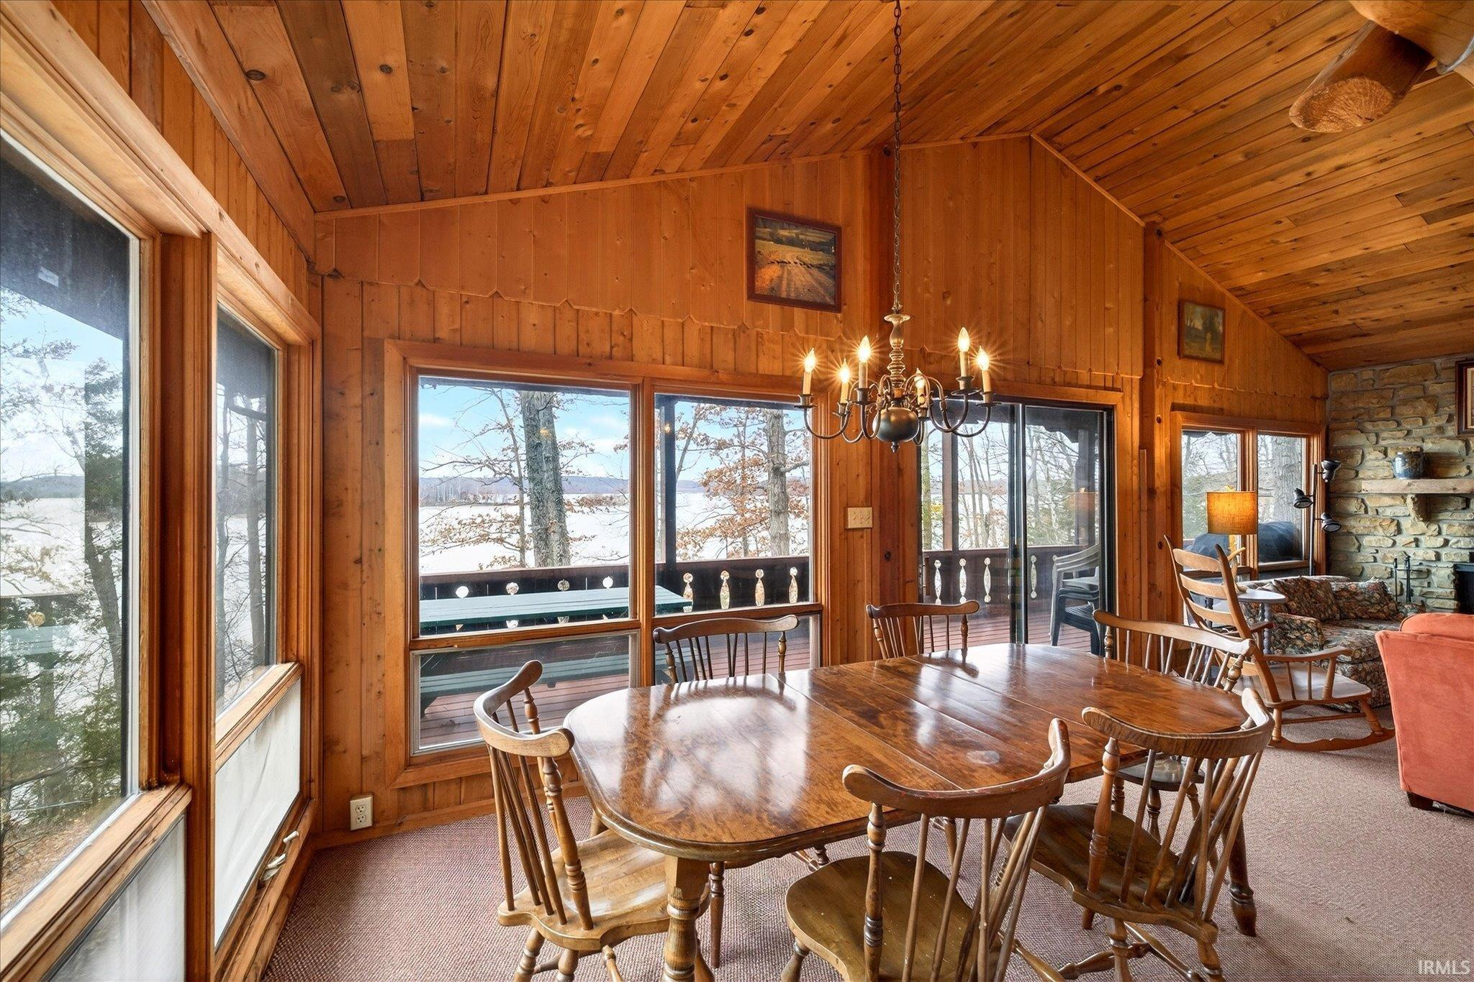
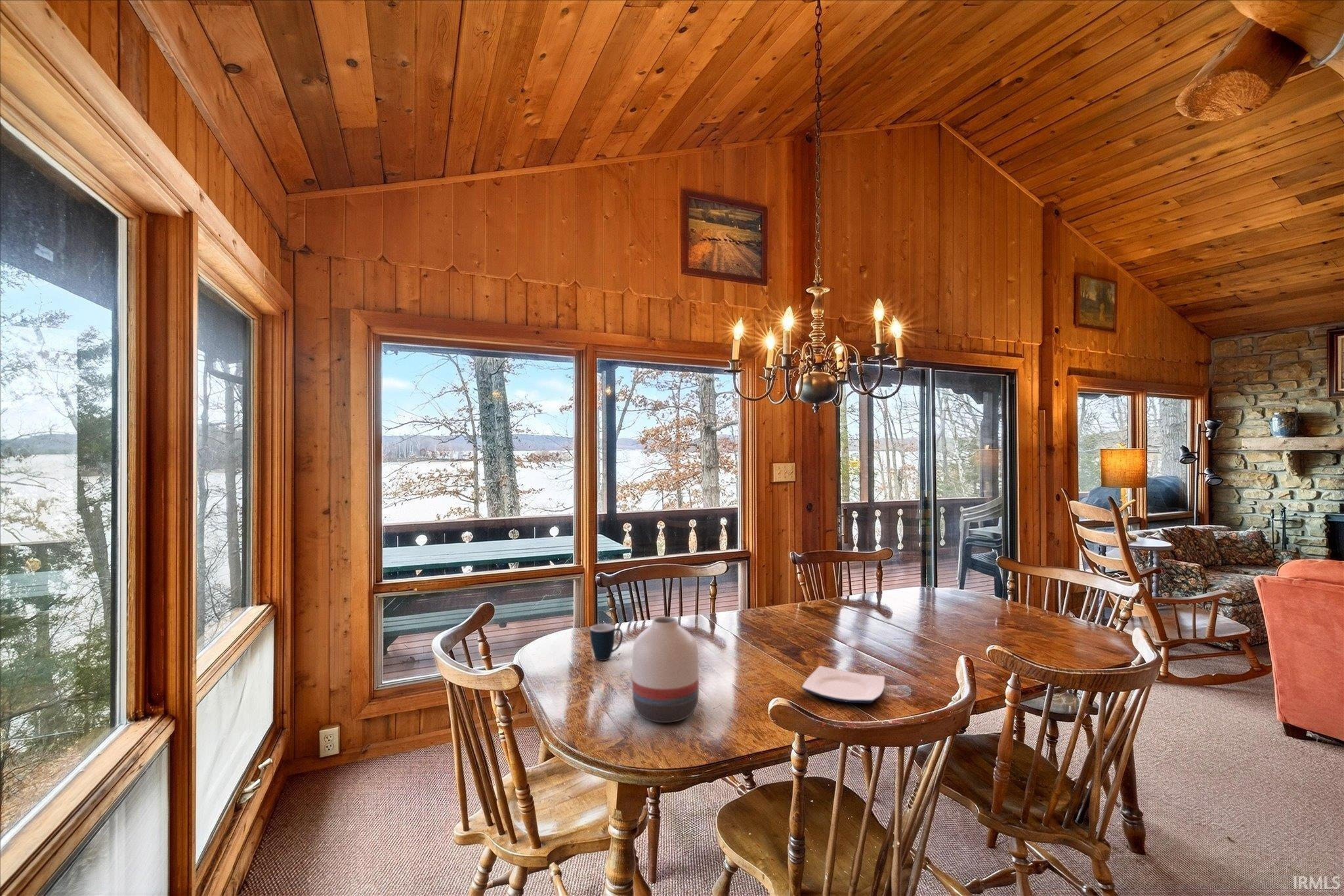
+ plate (844, 686)
+ mug (607, 641)
+ vase (665, 666)
